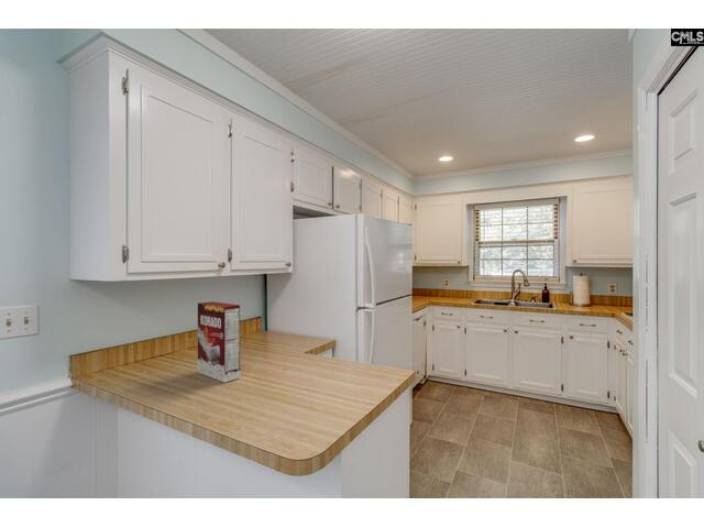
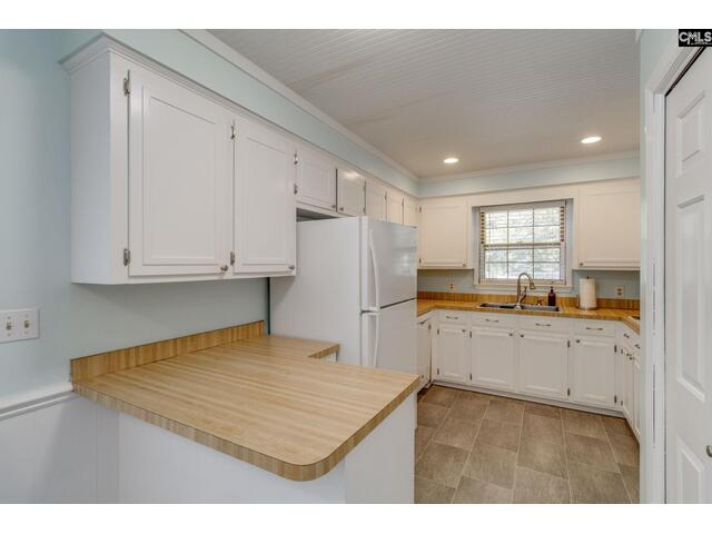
- cereal box (218, 339)
